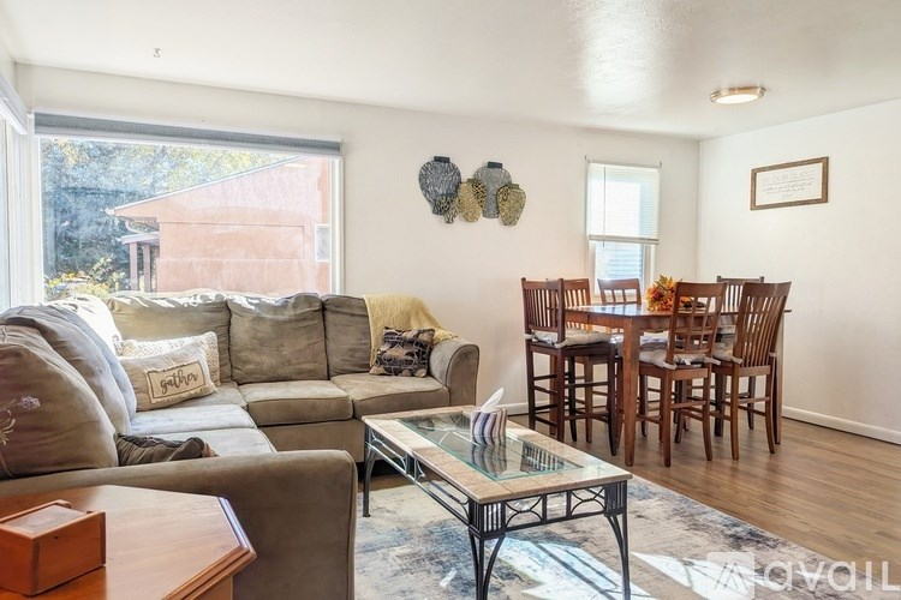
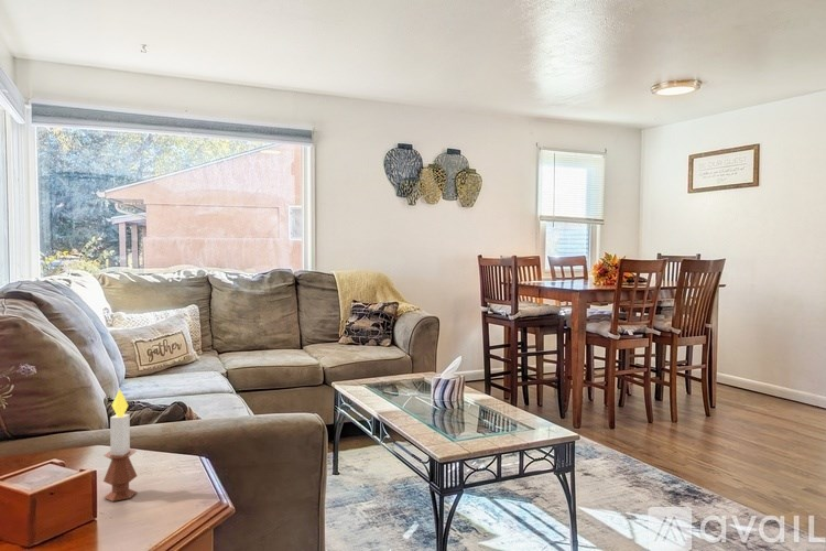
+ candle (120, 441)
